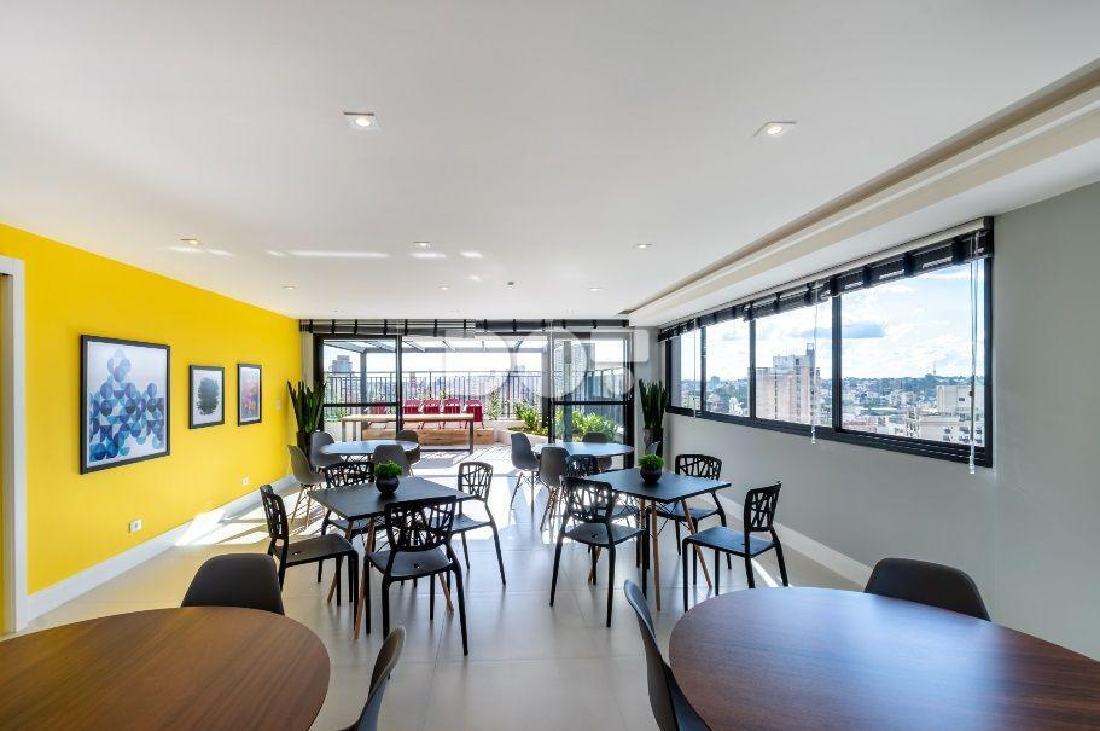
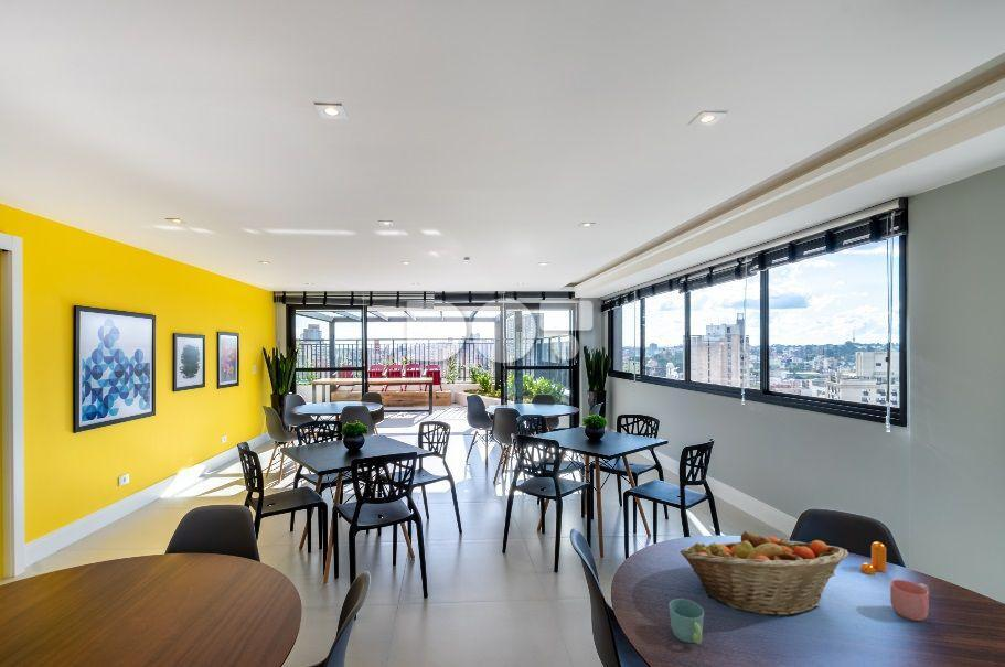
+ pepper shaker (873, 557)
+ mug (688, 624)
+ fruit basket (760, 563)
+ mug (912, 599)
